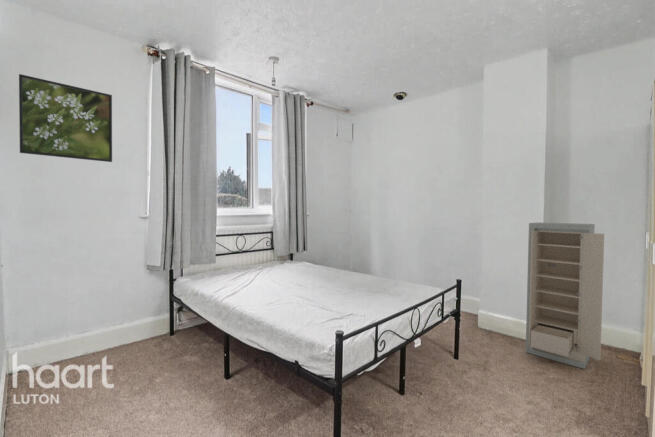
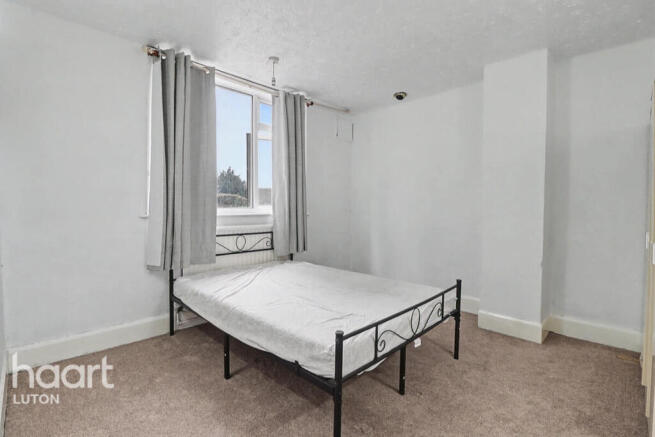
- storage cabinet (564, 291)
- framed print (69, 121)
